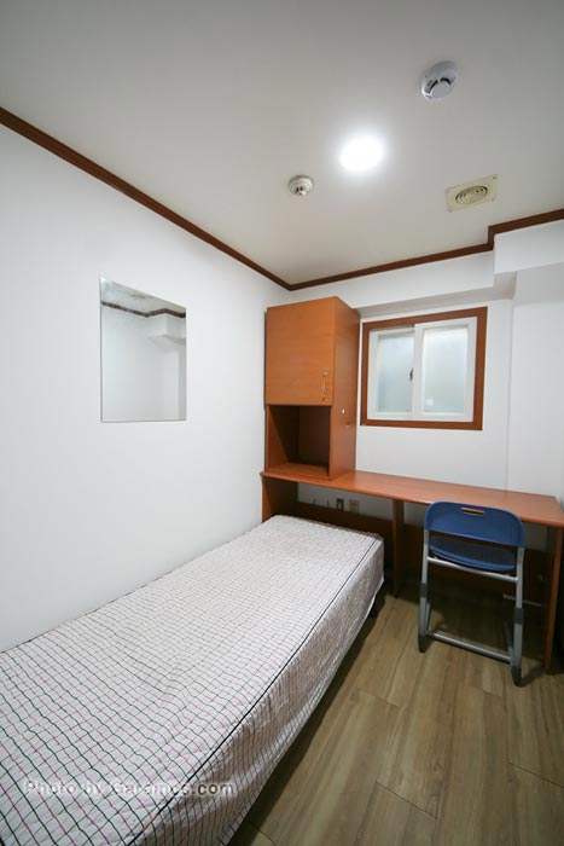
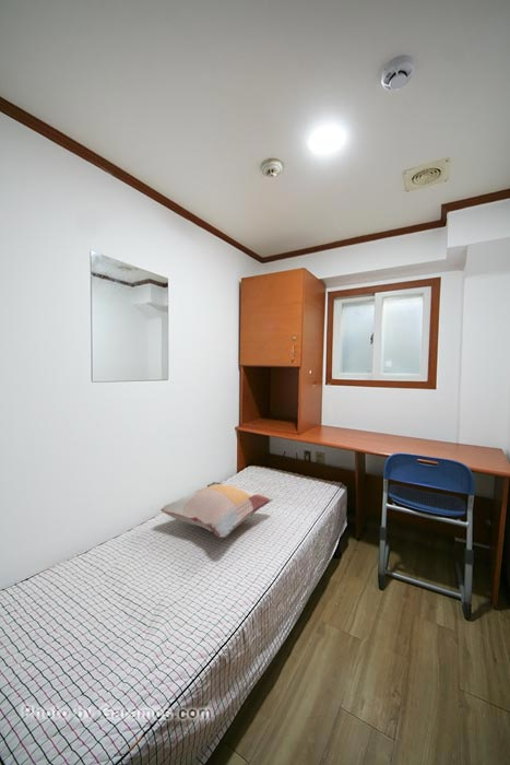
+ decorative pillow (217, 504)
